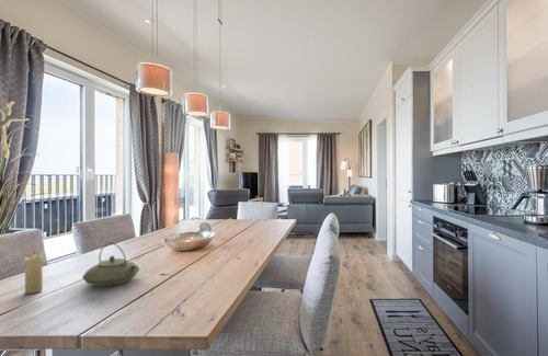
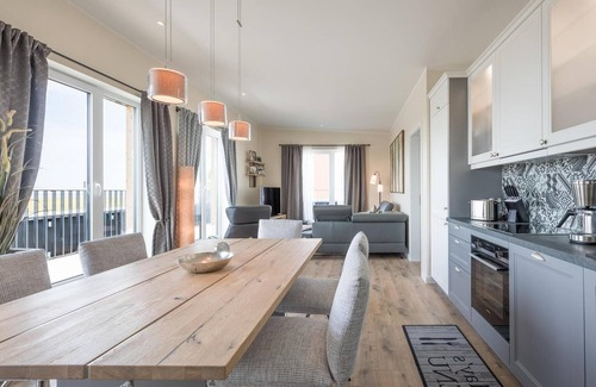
- candle (33, 269)
- teapot (114, 262)
